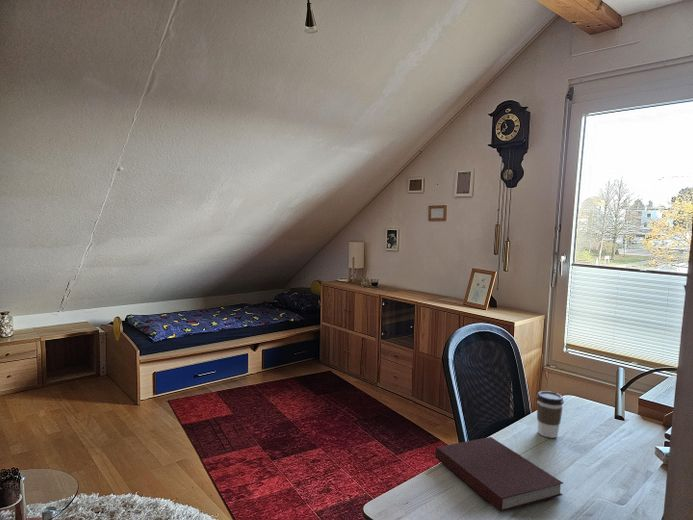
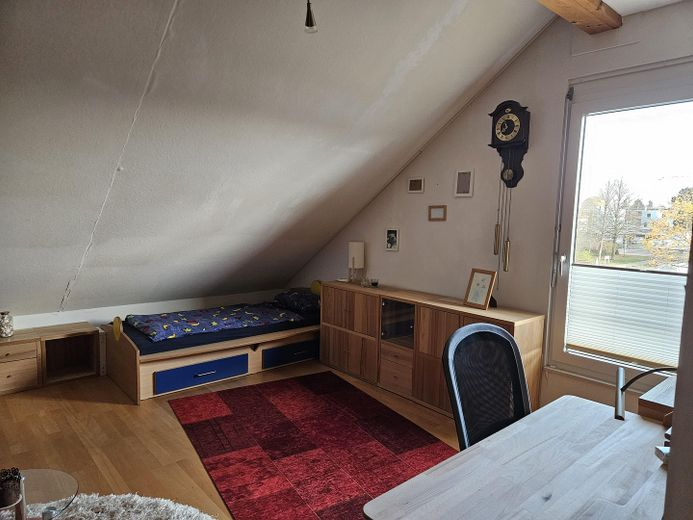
- notebook (494, 469)
- coffee cup (548, 414)
